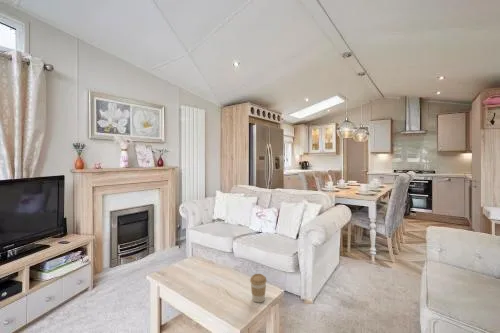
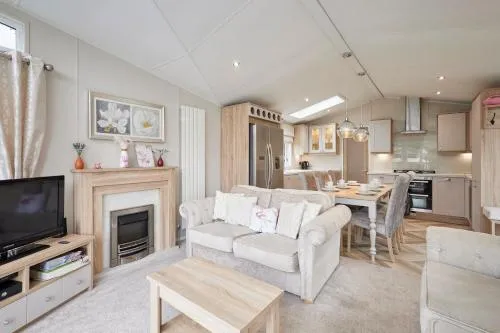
- coffee cup (258, 287)
